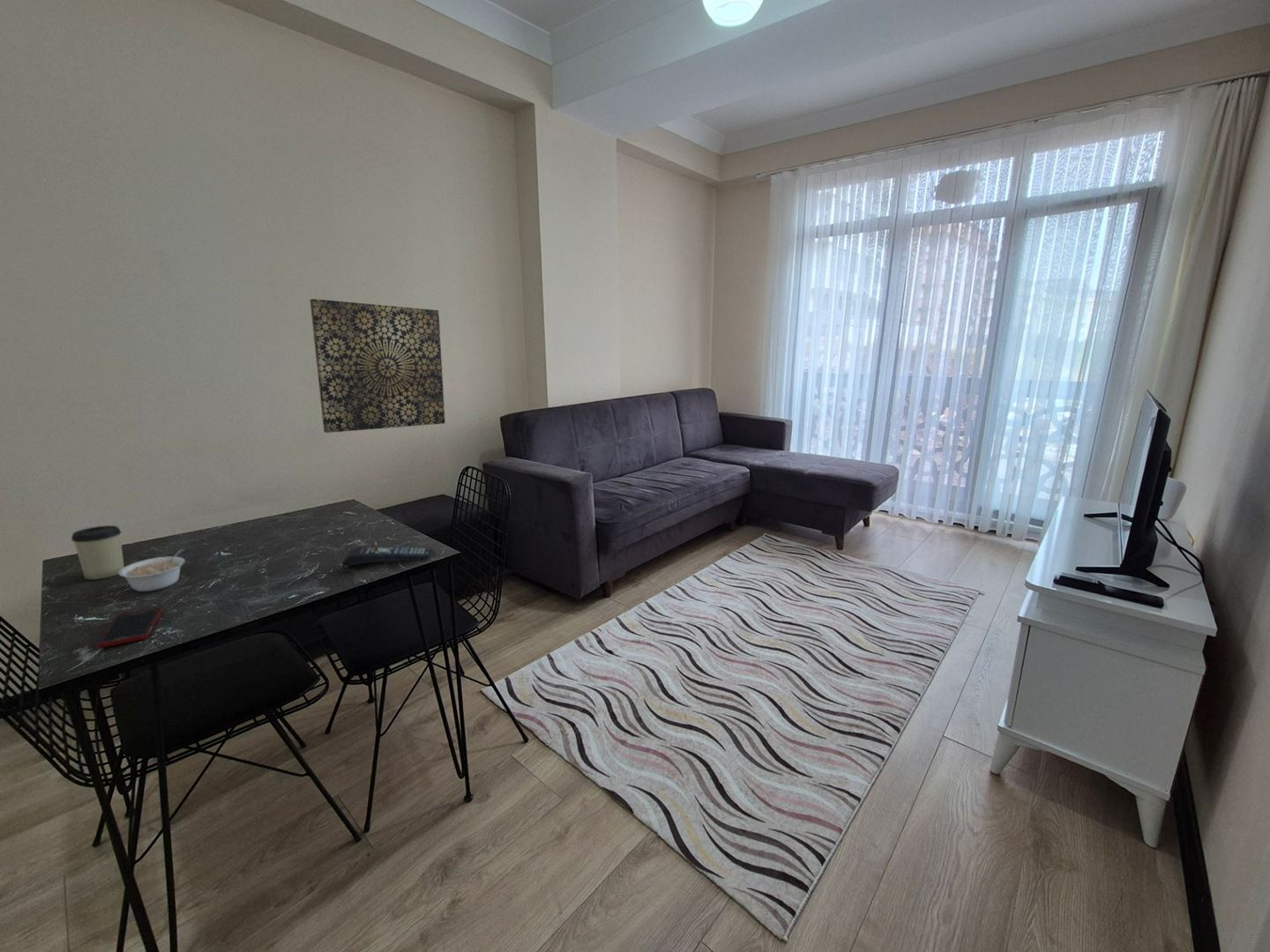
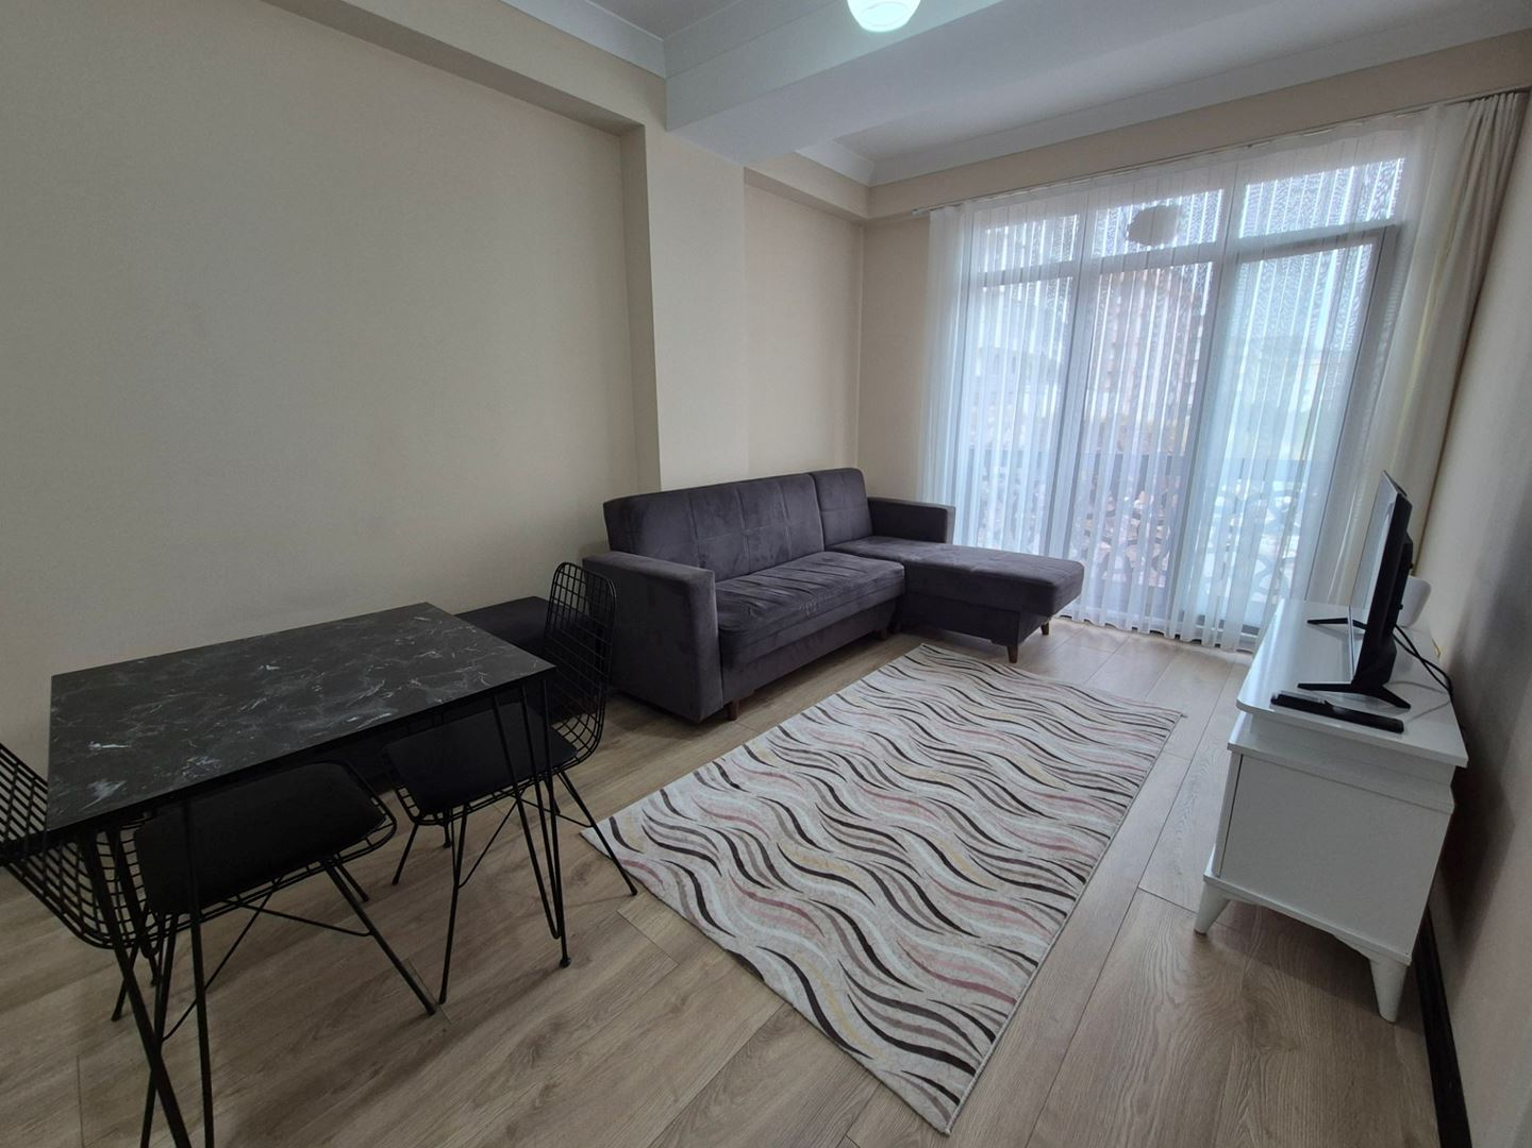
- cell phone (131, 626)
- cup (100, 552)
- legume (154, 572)
- wall art (384, 368)
- remote control (388, 554)
